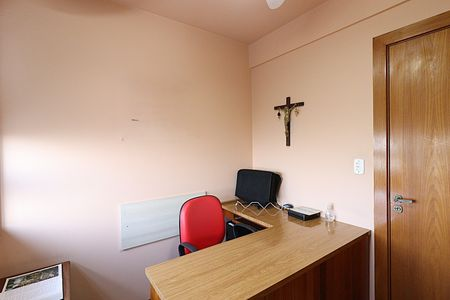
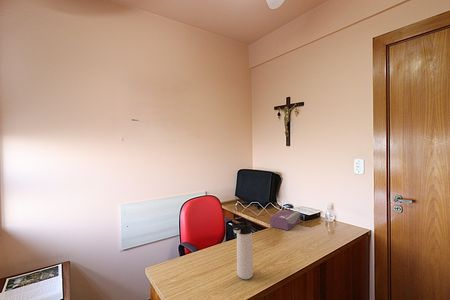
+ thermos bottle (242, 249)
+ tissue box (285, 218)
